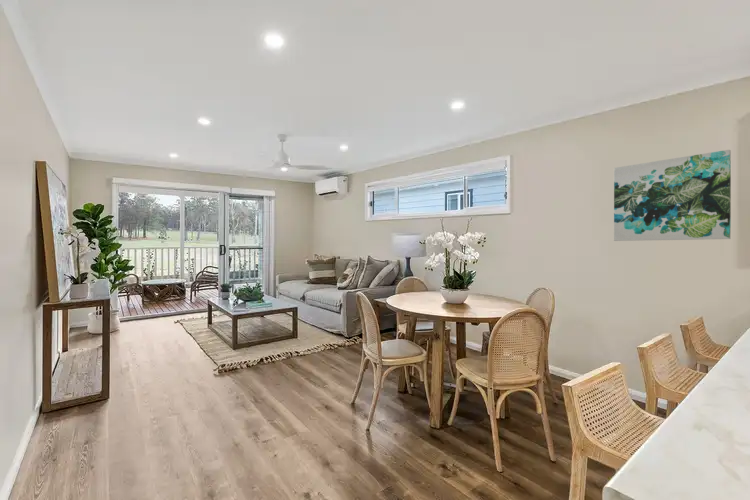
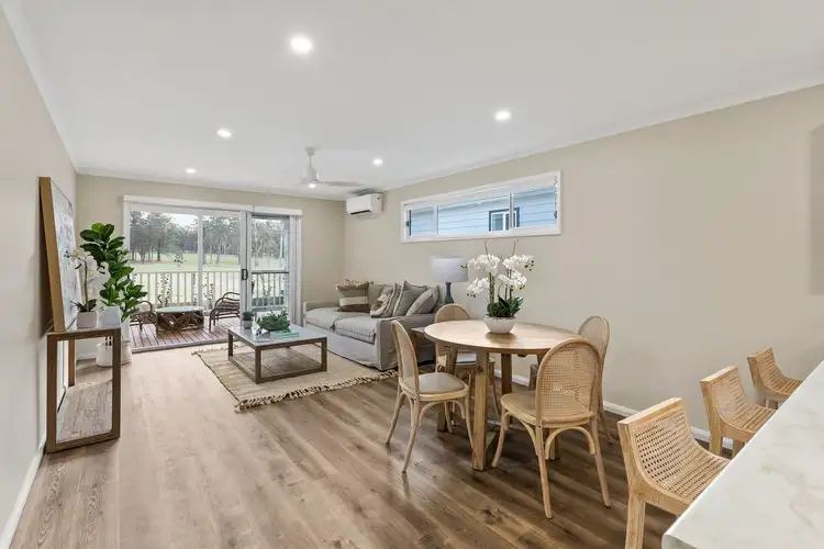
- wall art (666, 200)
